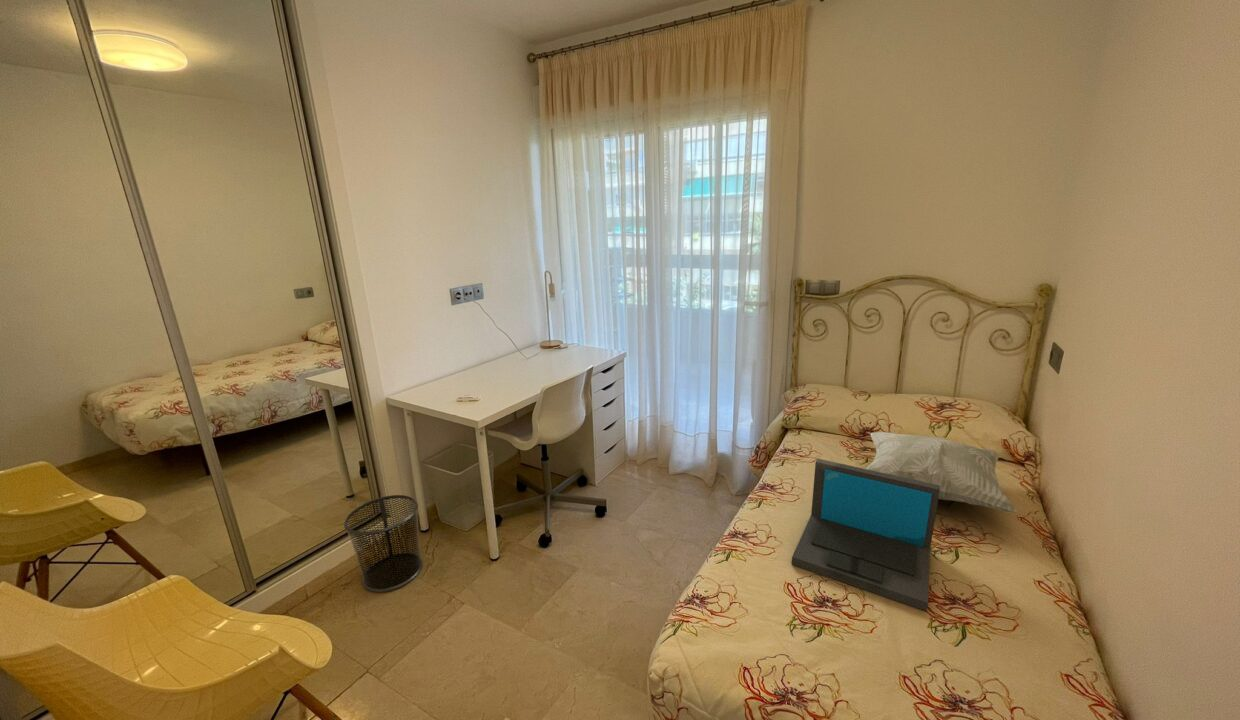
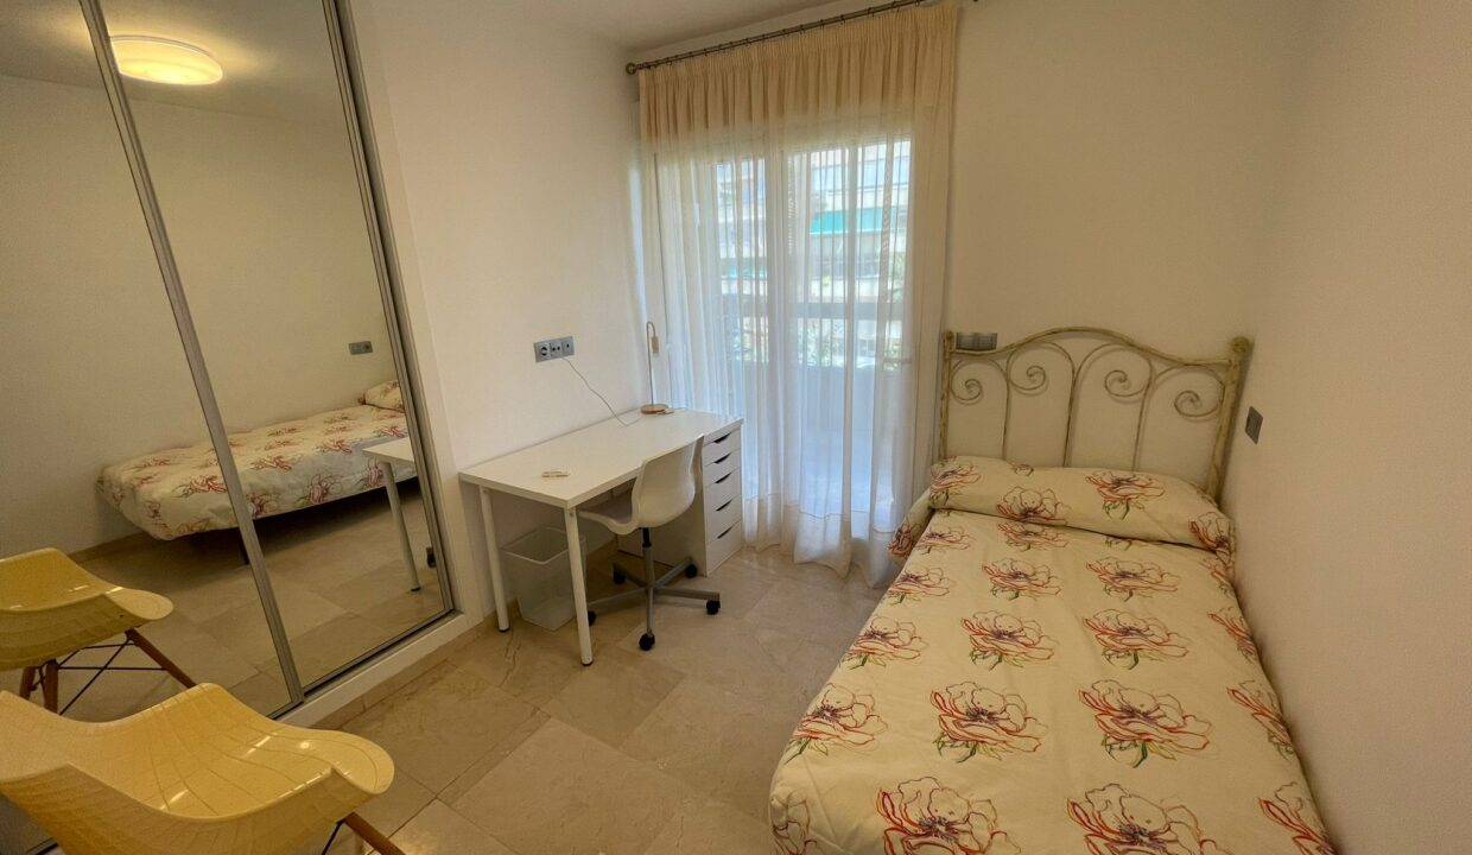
- laptop (865, 525)
- waste bin (387, 542)
- decorative pillow (931, 465)
